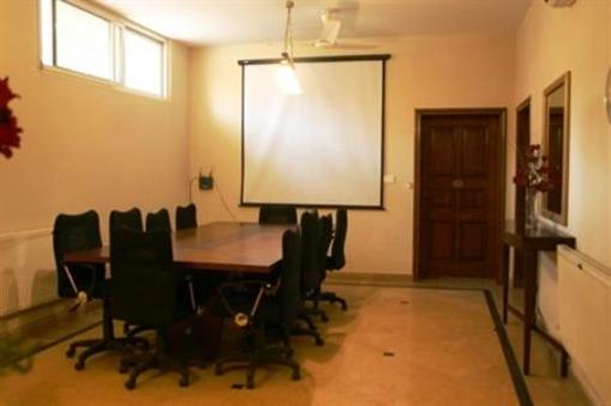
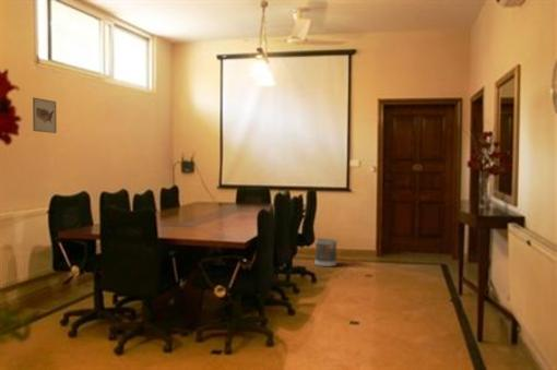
+ wastebasket (325, 251)
+ wall art (45, 116)
